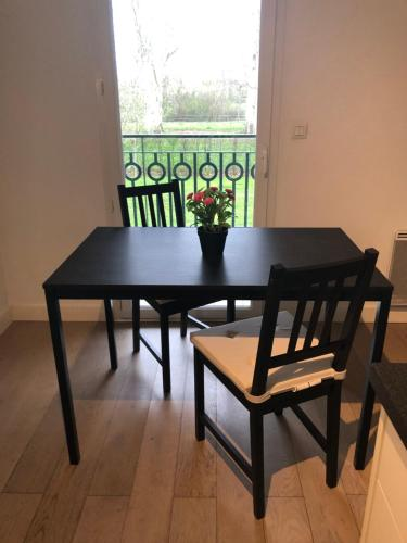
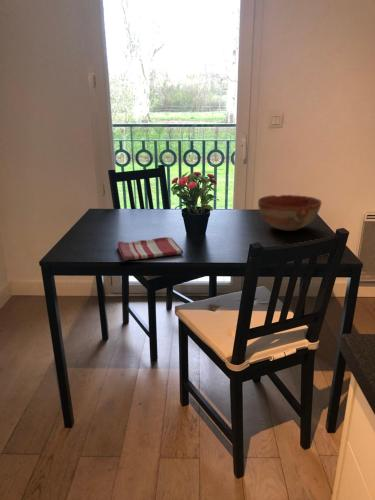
+ dish towel (149, 248)
+ bowl (287, 214)
